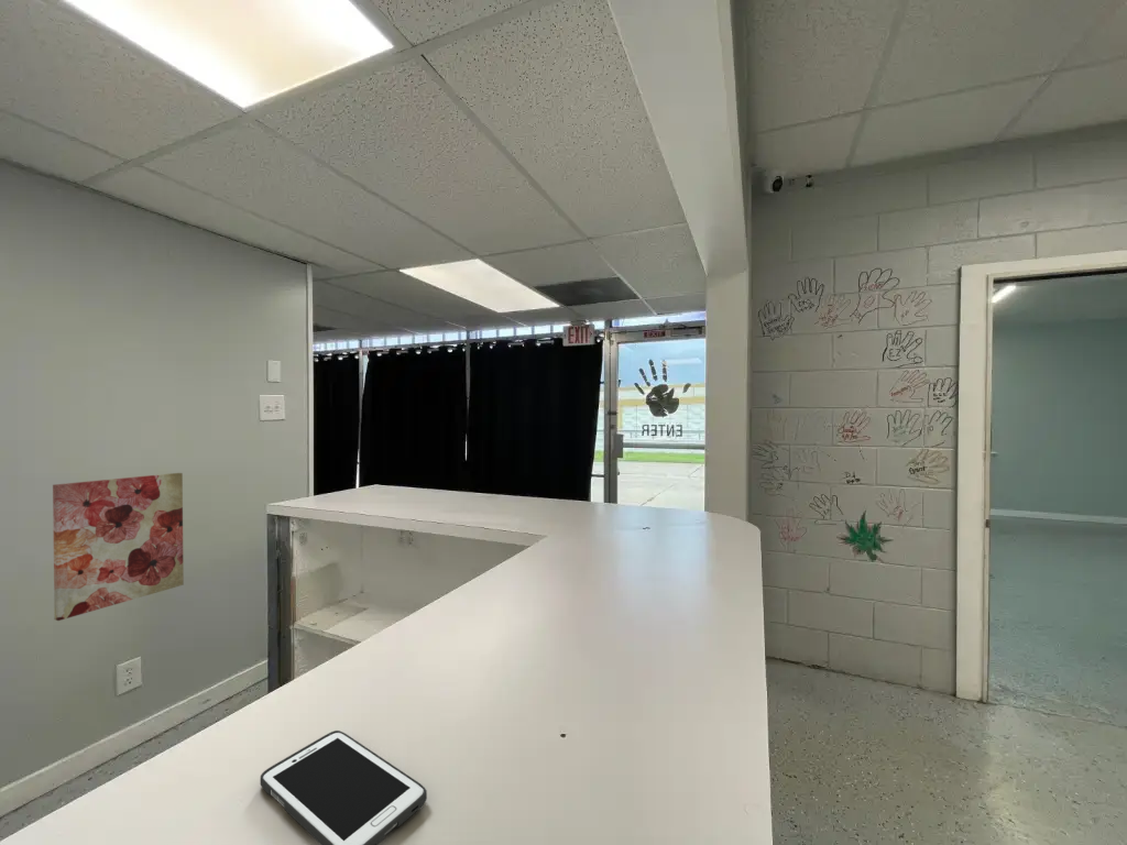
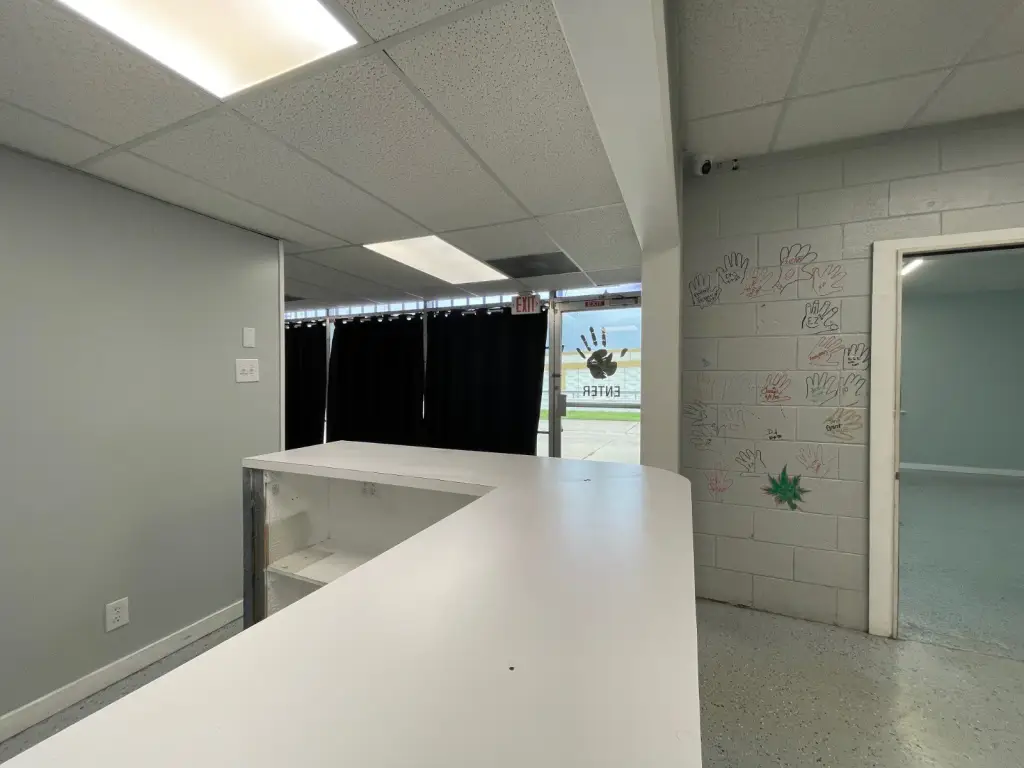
- cell phone (341, 787)
- wall art (124, 539)
